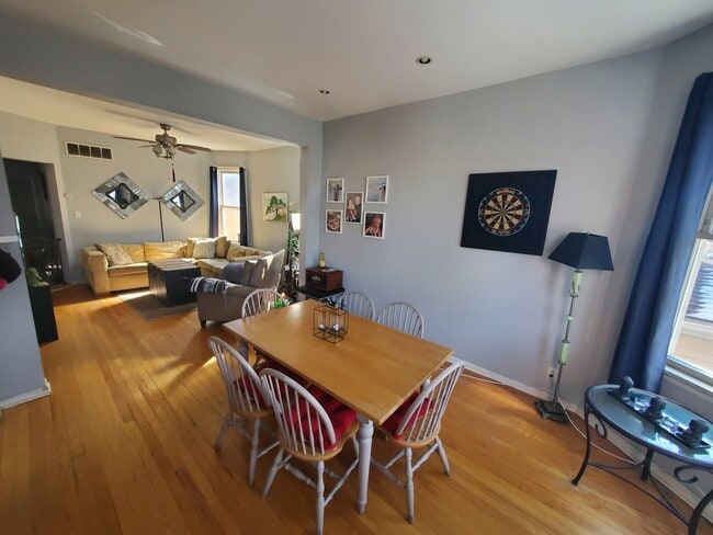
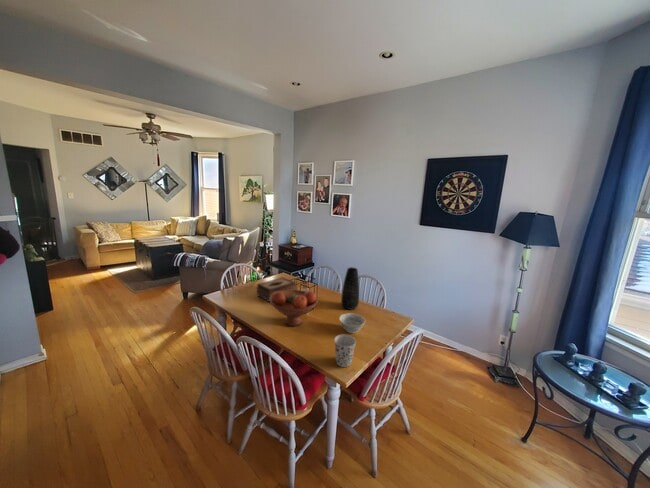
+ cup (344, 351)
+ vase (350, 288)
+ tissue box (276, 289)
+ bowl (351, 324)
+ fruit bowl (294, 306)
